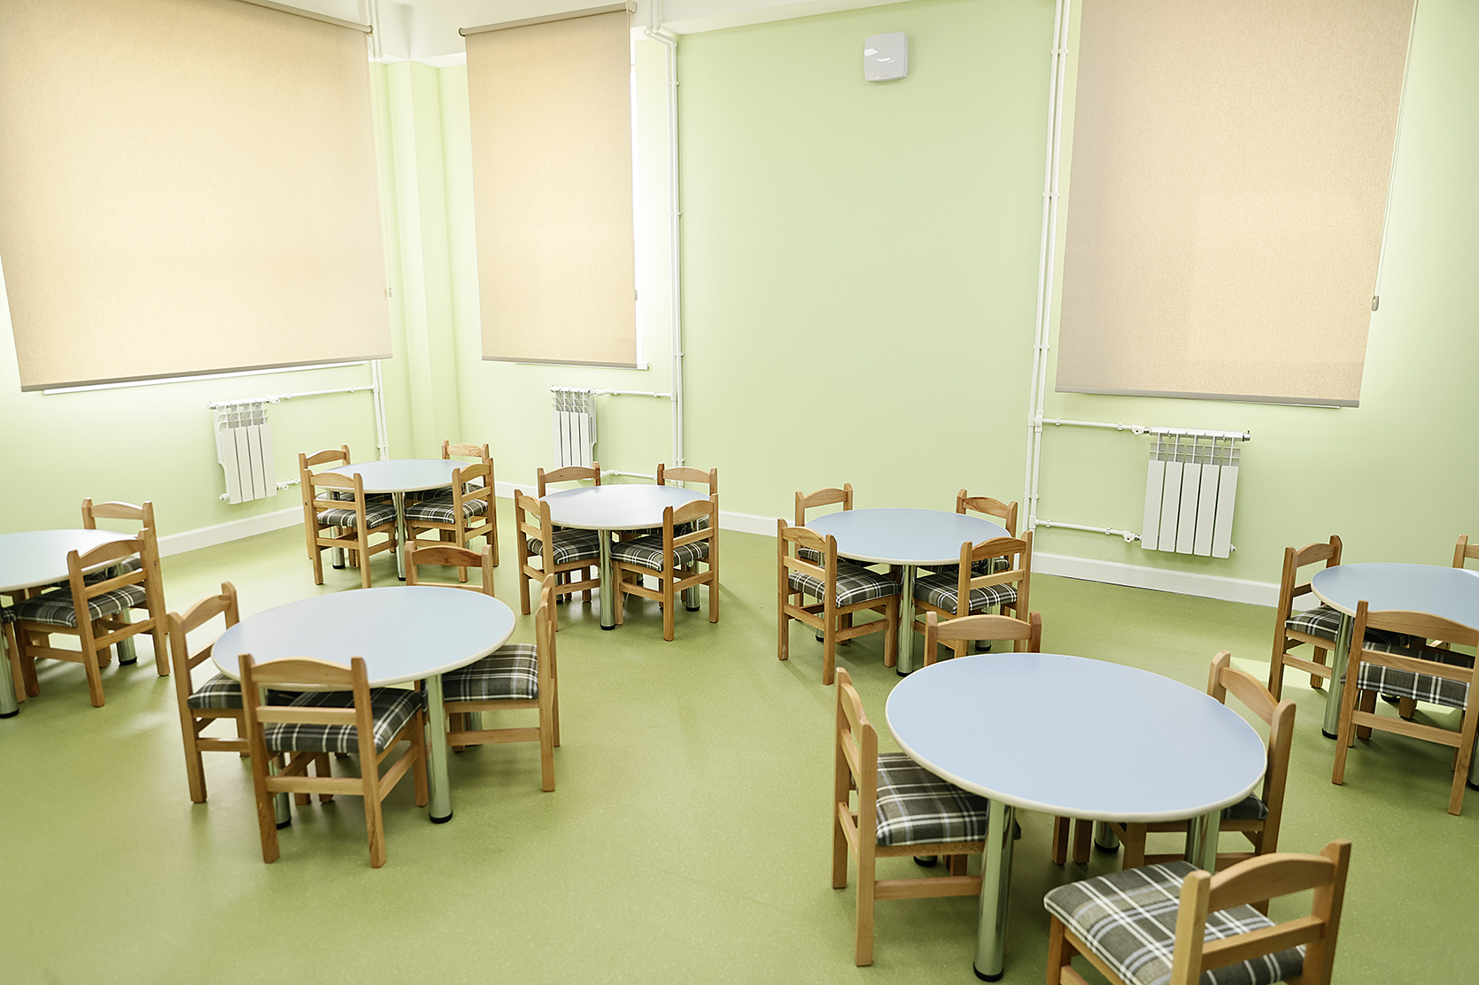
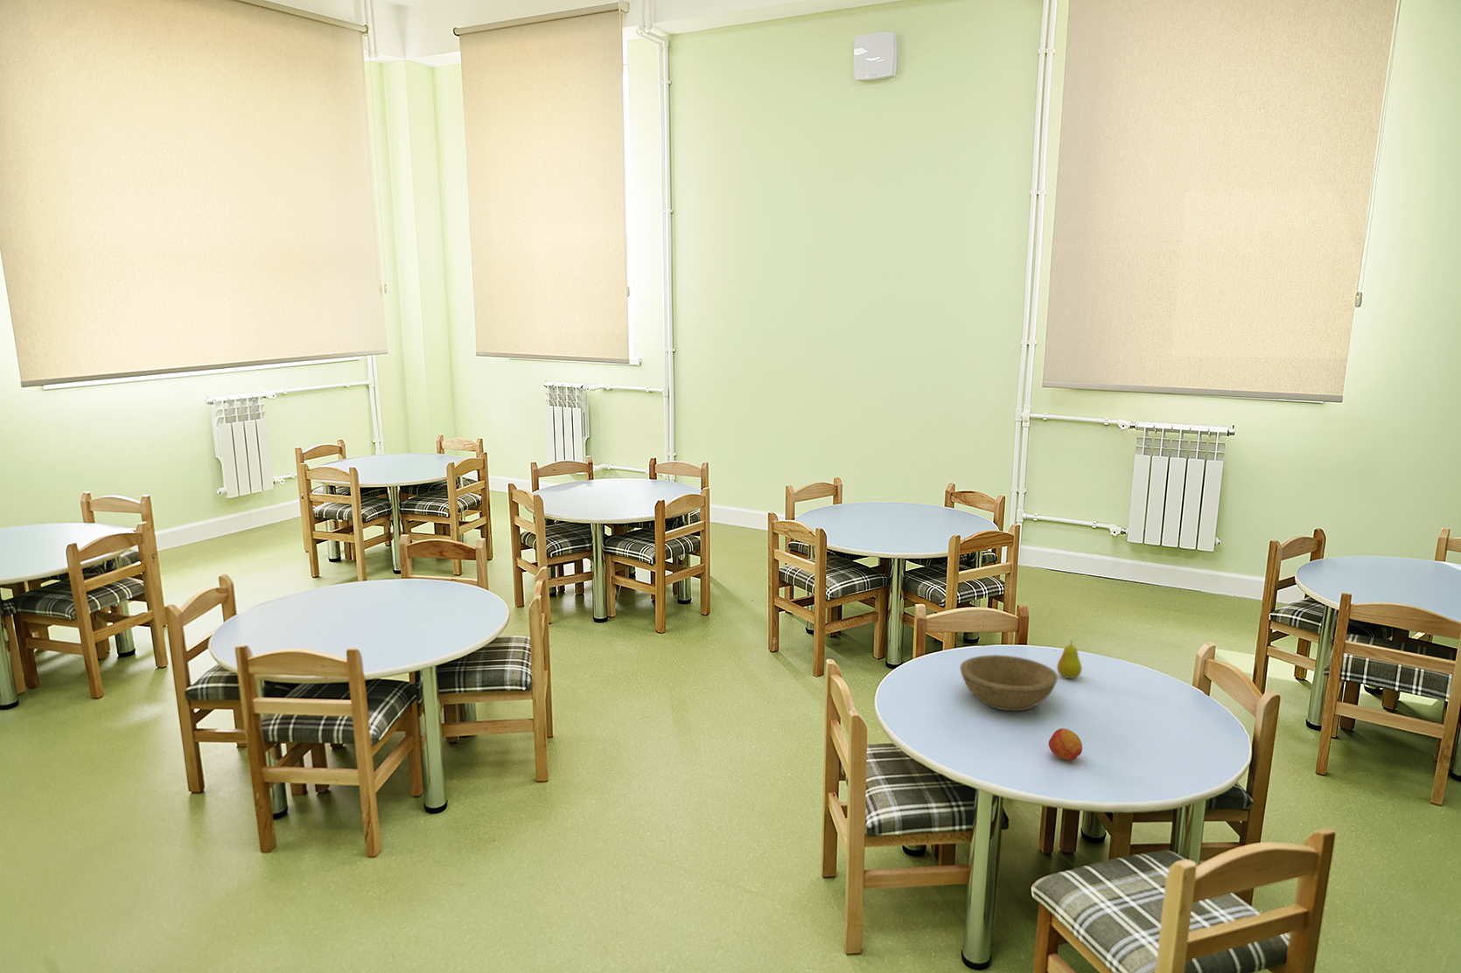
+ bowl (1007, 684)
+ fruit (1070, 658)
+ fruit (1066, 743)
